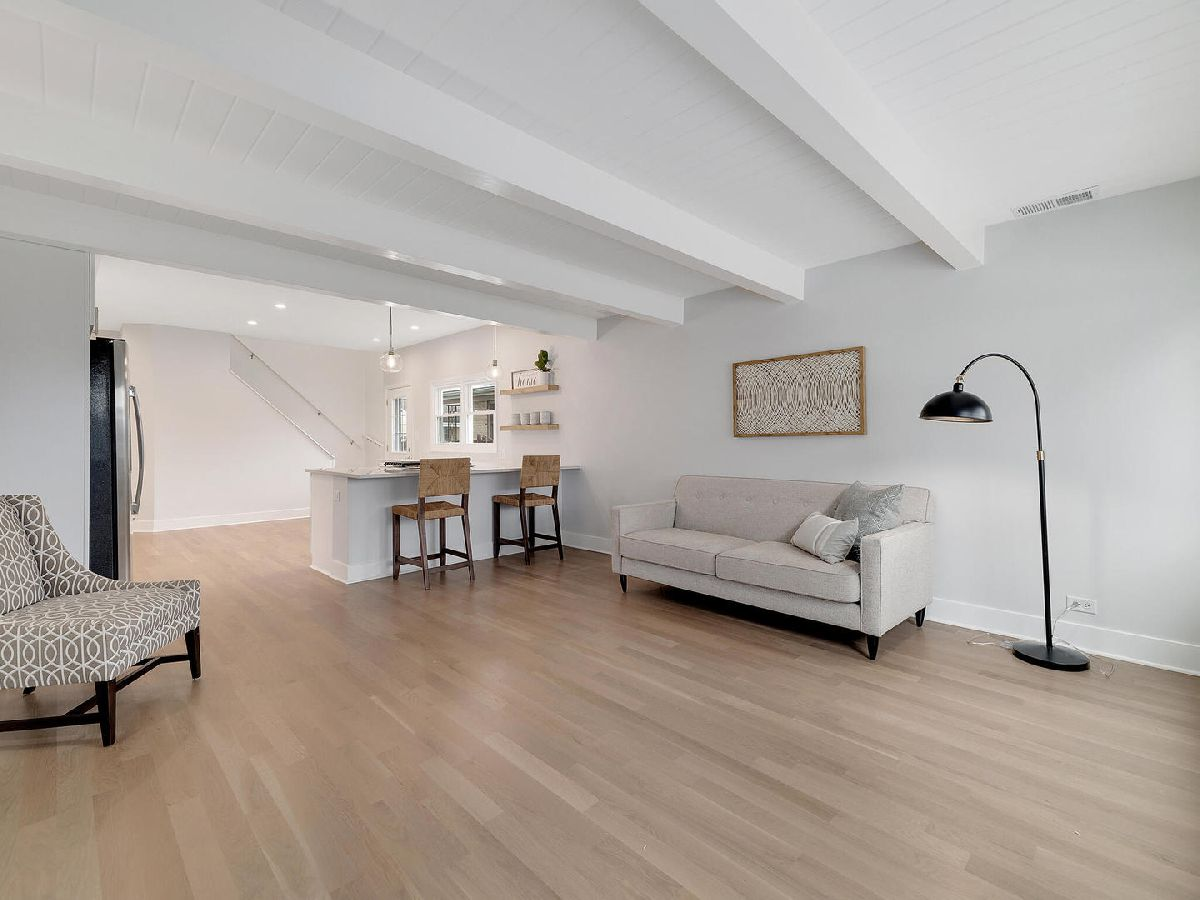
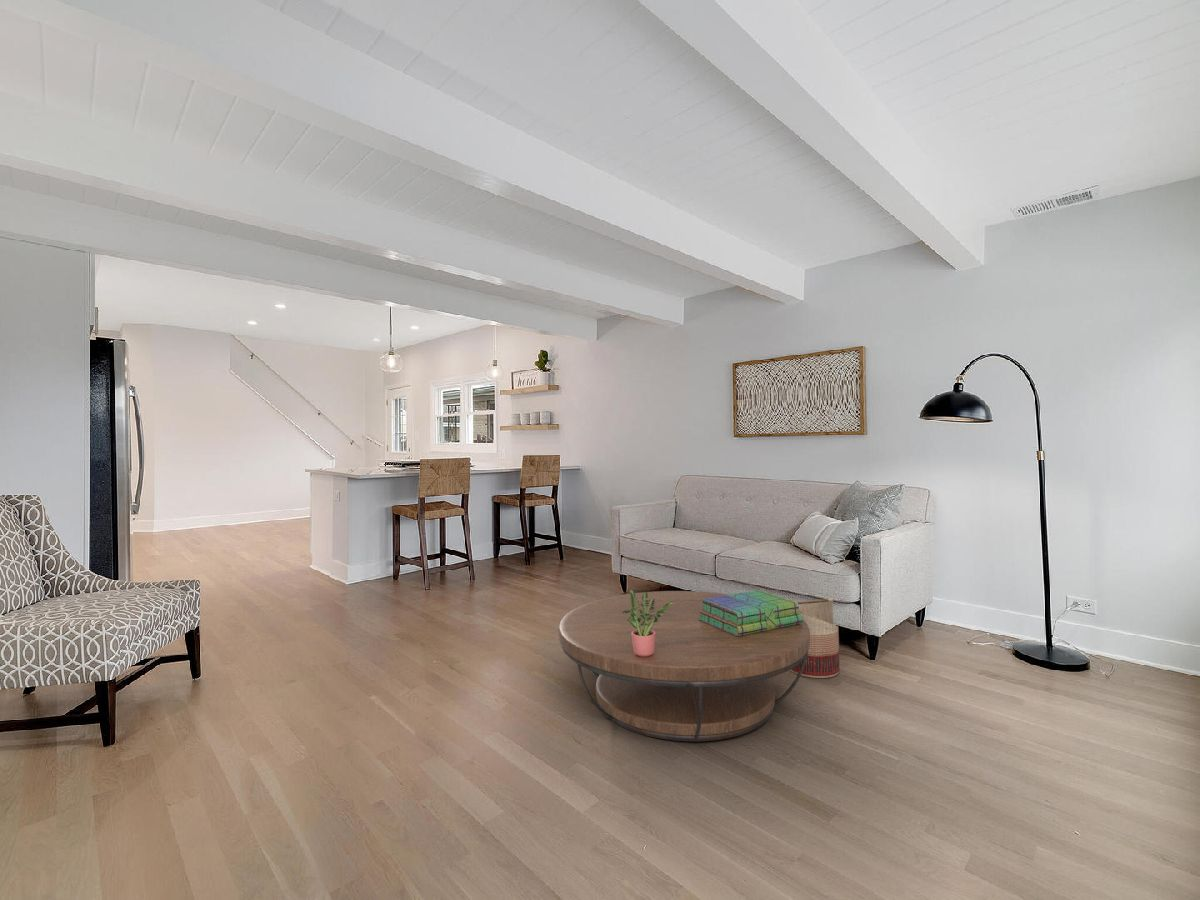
+ potted plant (644, 617)
+ stack of books (749, 610)
+ basket (811, 634)
+ coffee table (681, 658)
